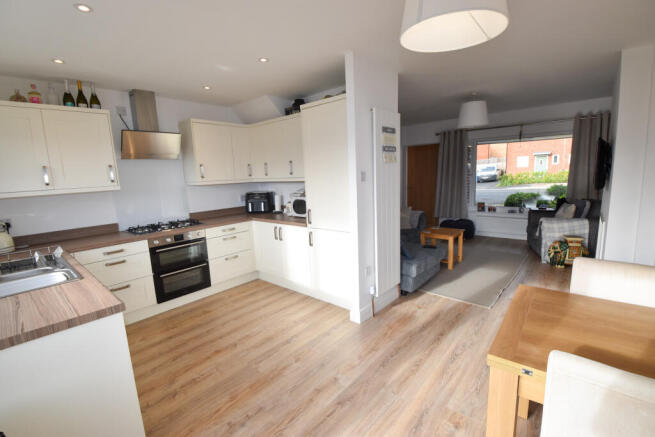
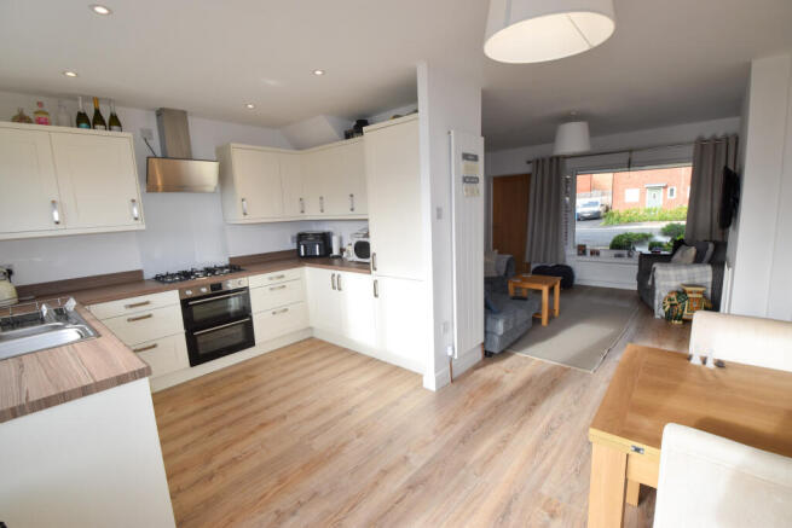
+ salt and pepper shaker set (705, 356)
